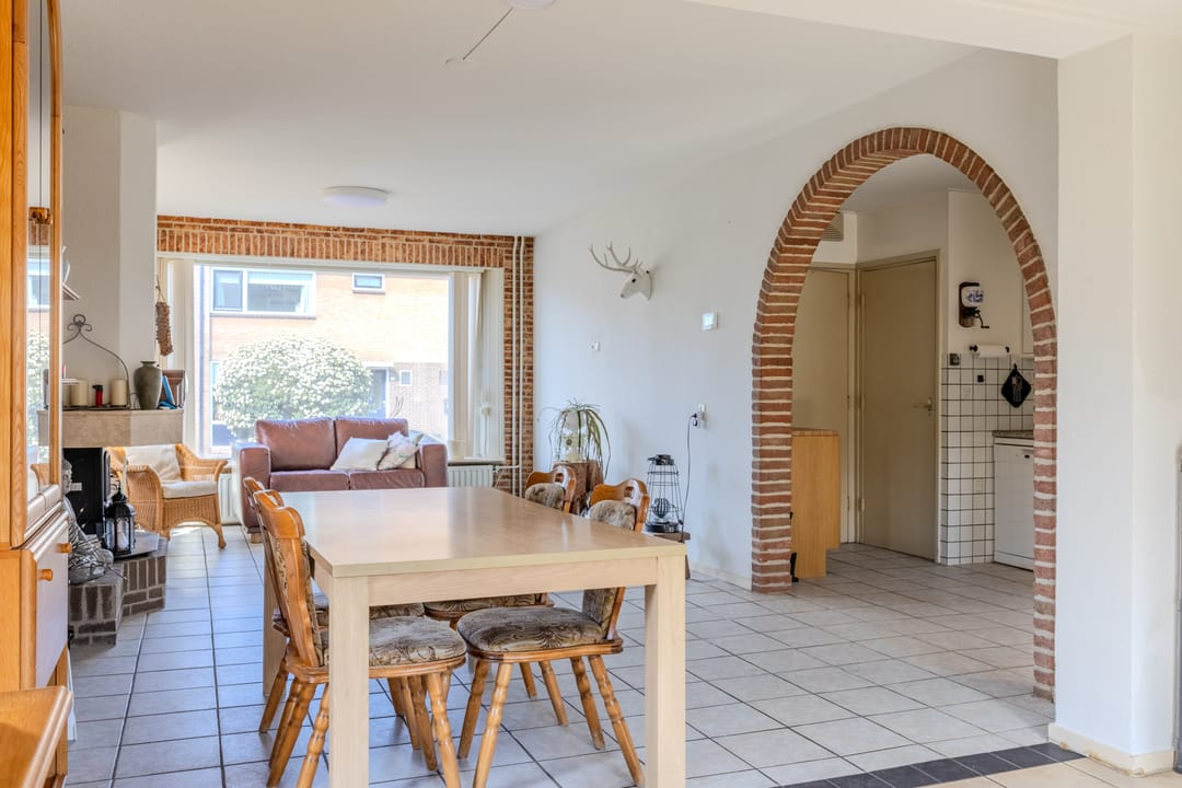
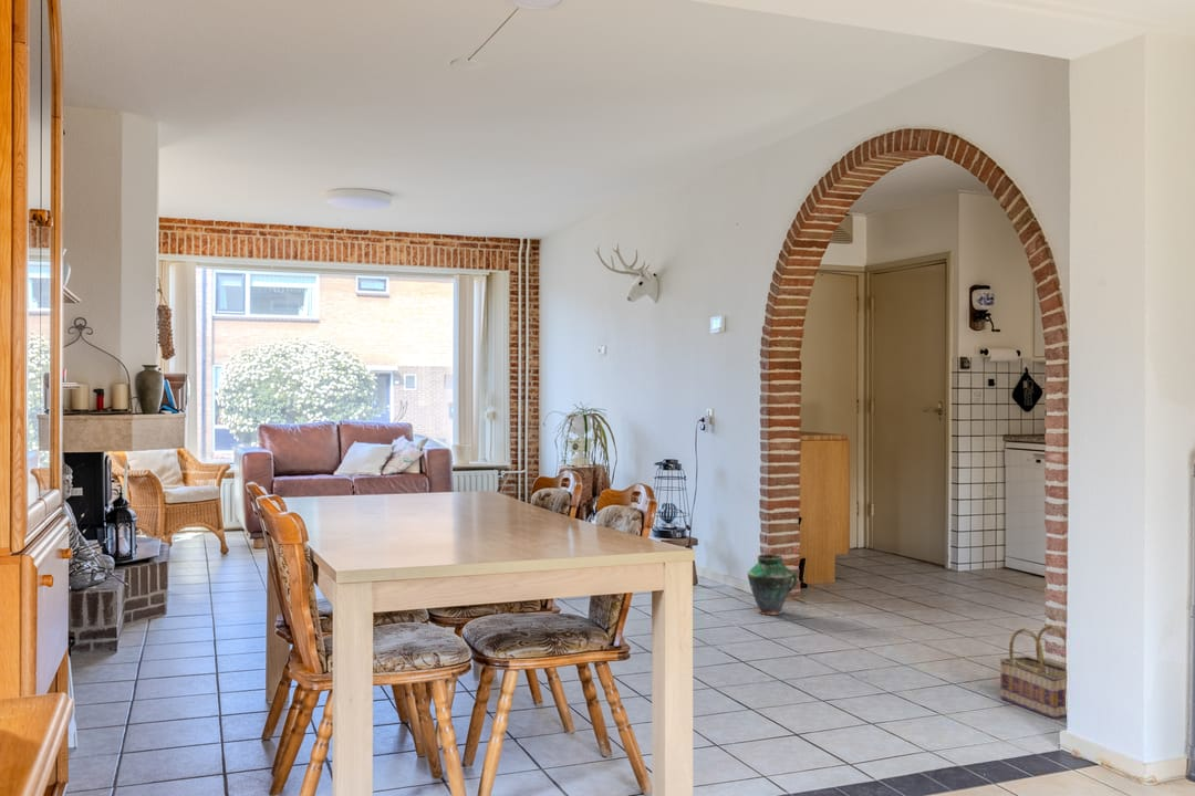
+ vase (773, 584)
+ basket (1040, 667)
